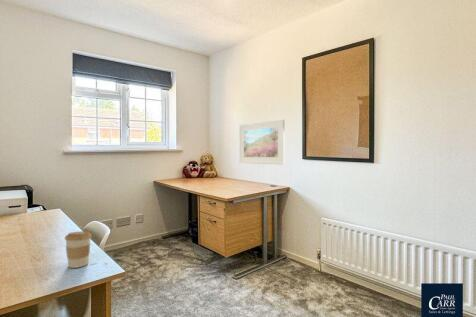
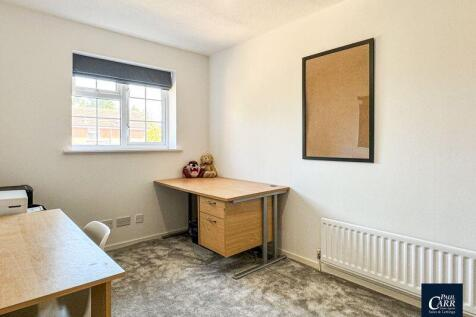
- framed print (260, 143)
- coffee cup (78, 248)
